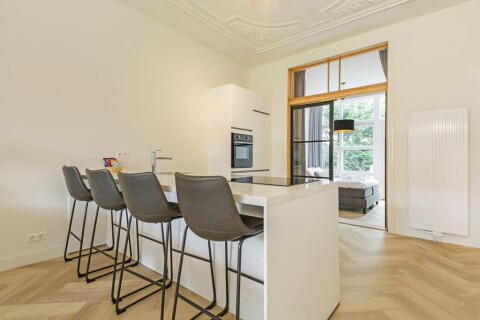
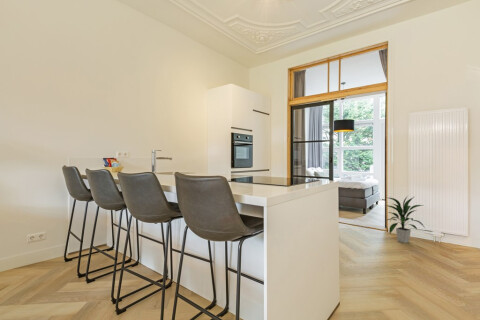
+ indoor plant (401, 217)
